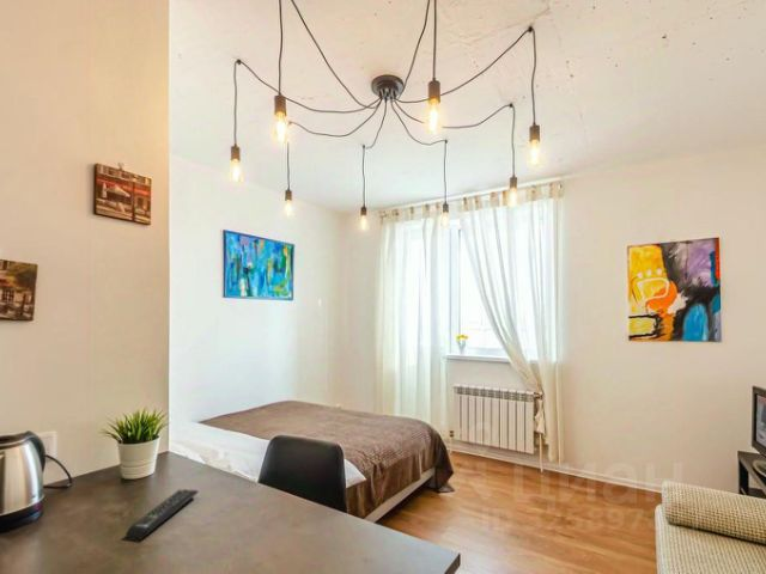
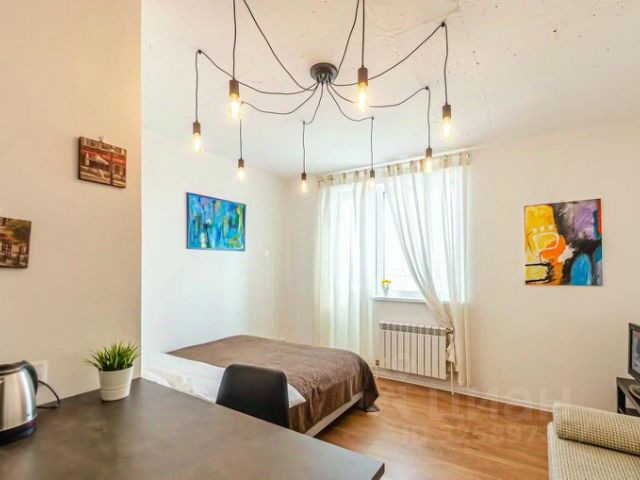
- remote control (165, 511)
